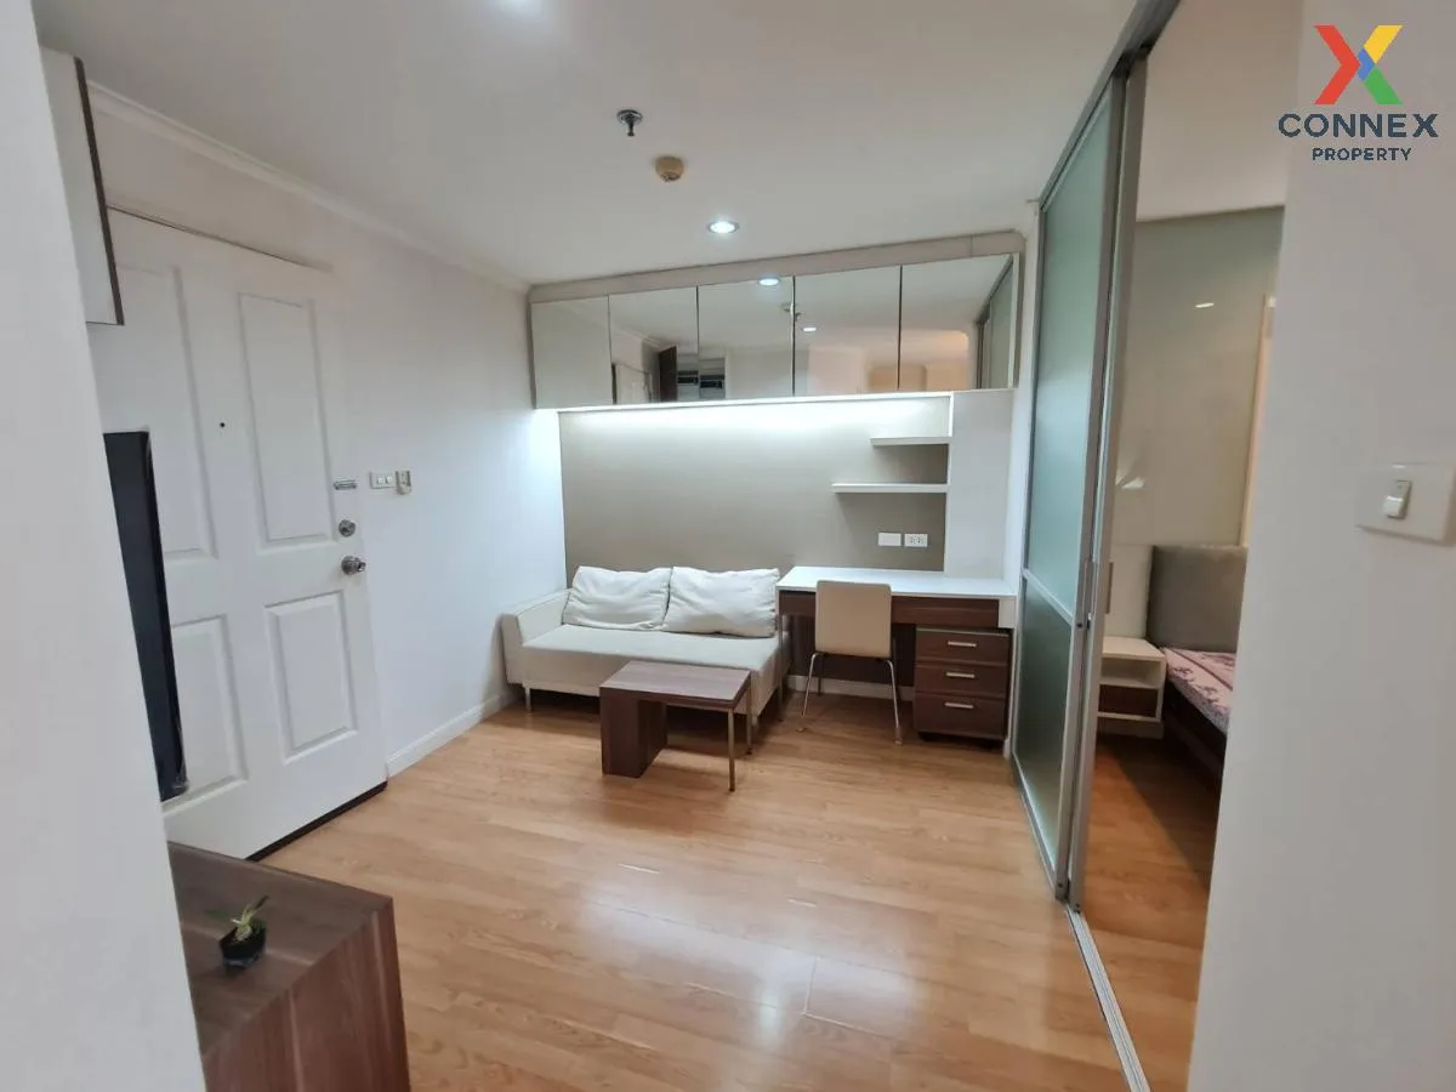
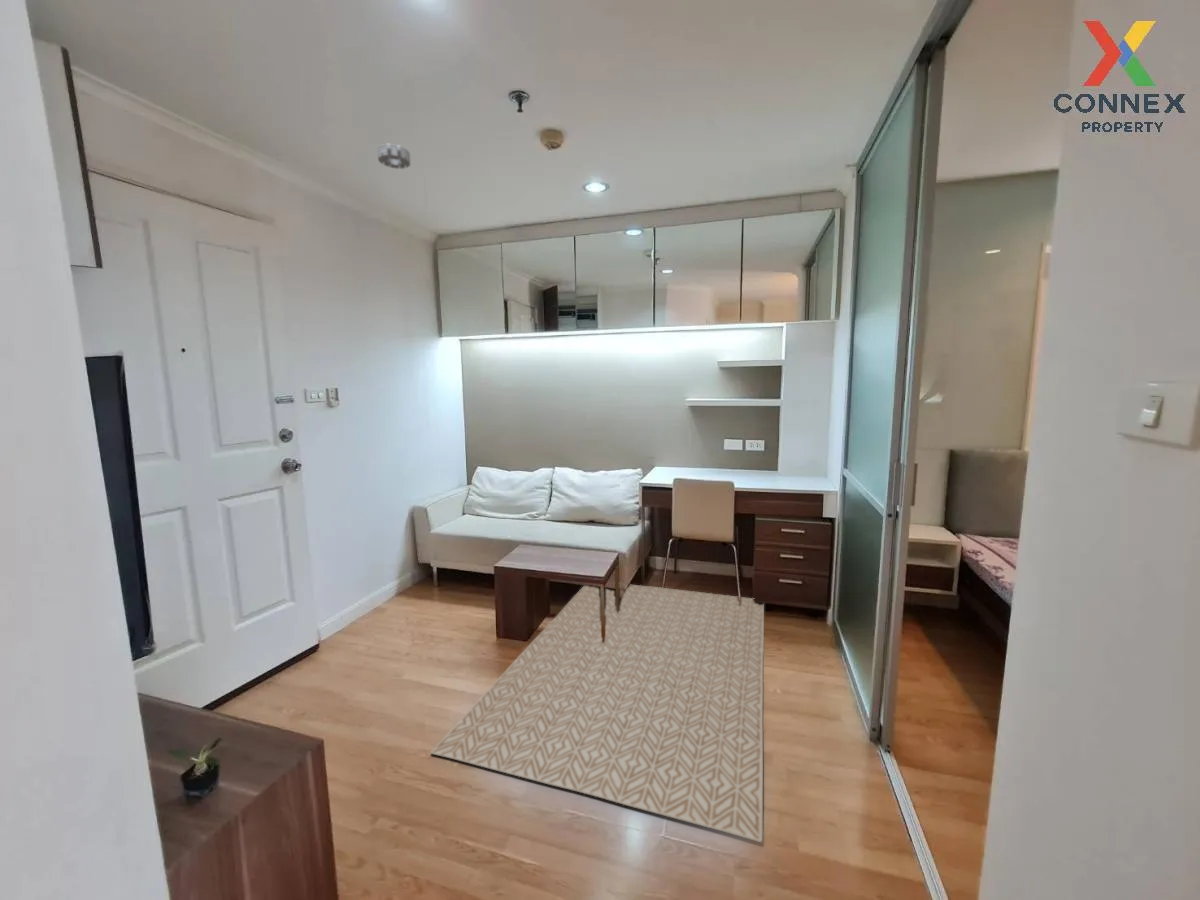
+ rug (640, 656)
+ smoke detector (394, 155)
